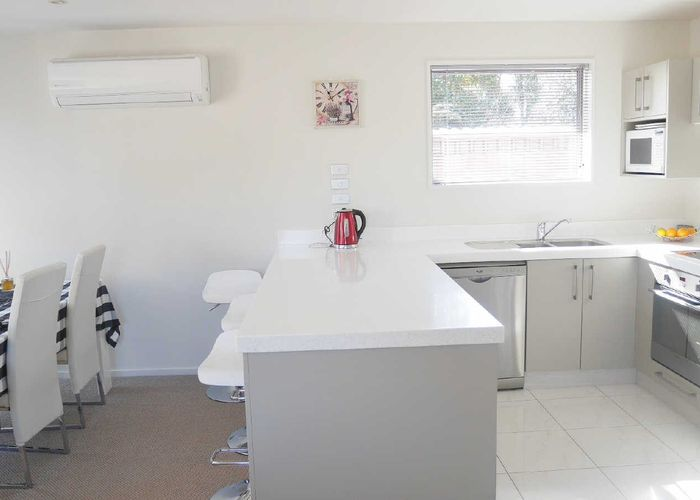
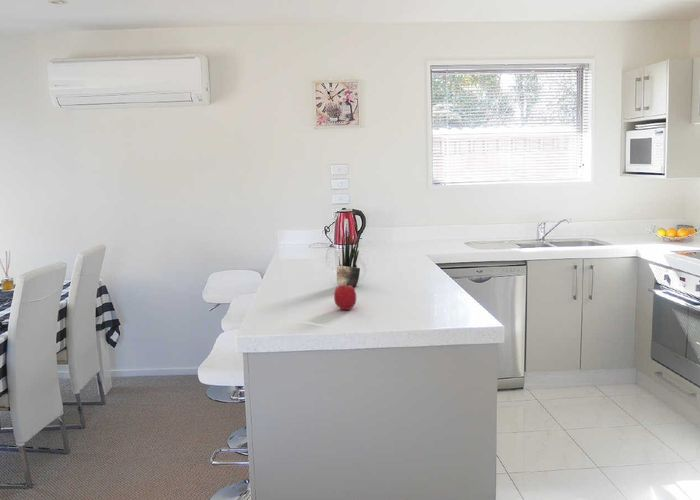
+ fruit (345, 295)
+ potted plant (349, 257)
